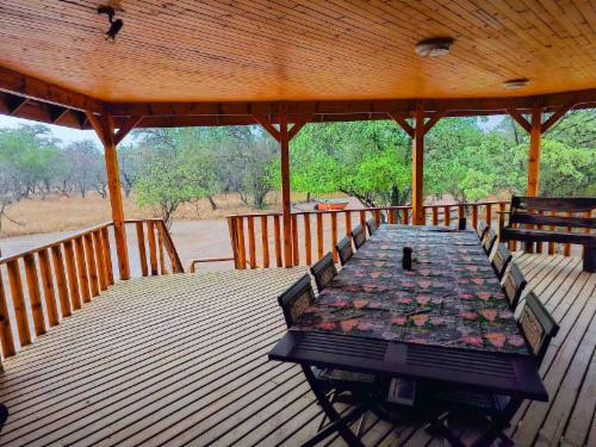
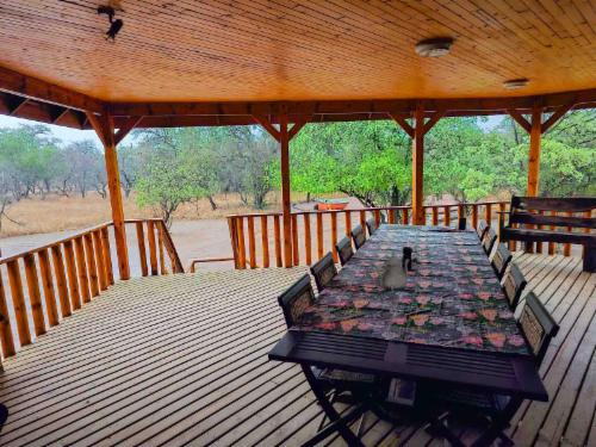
+ teapot (393, 269)
